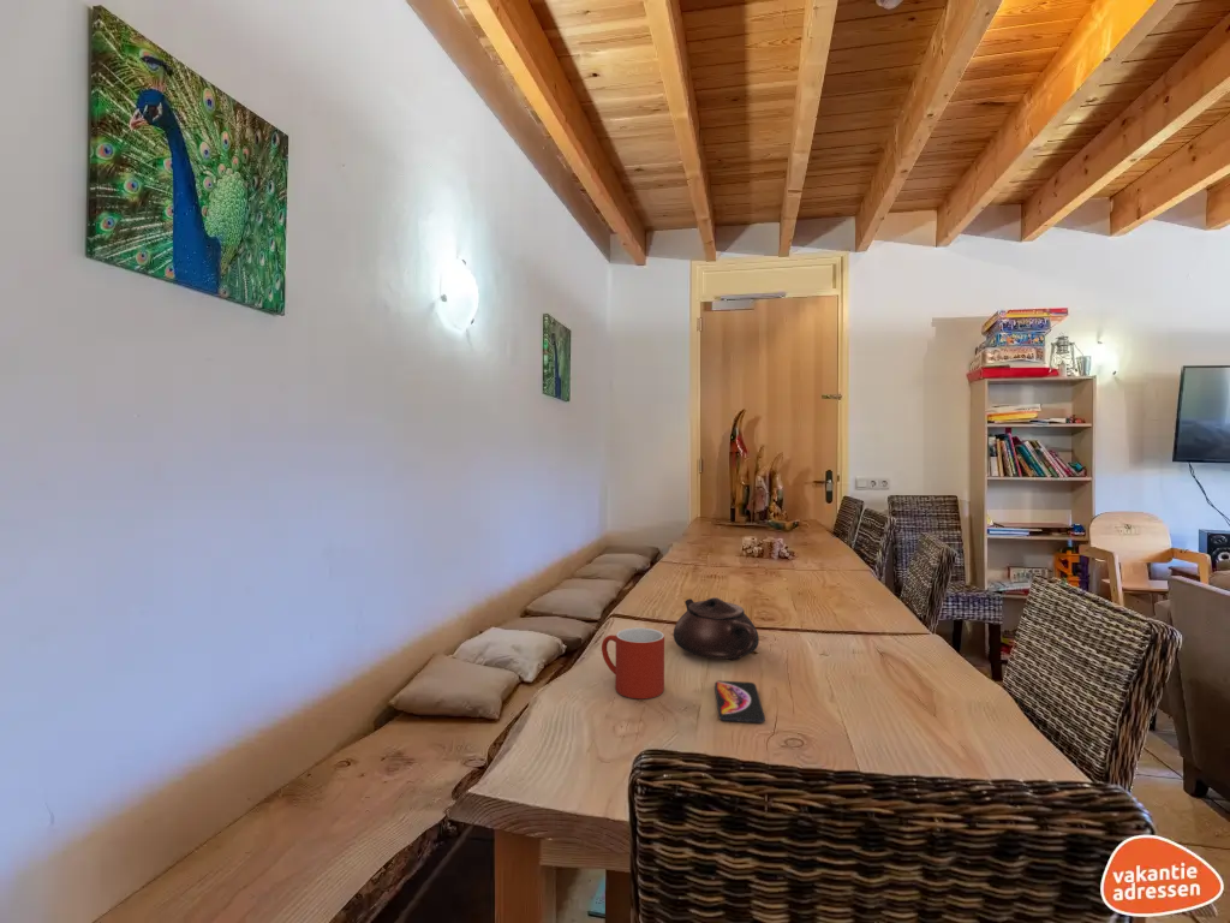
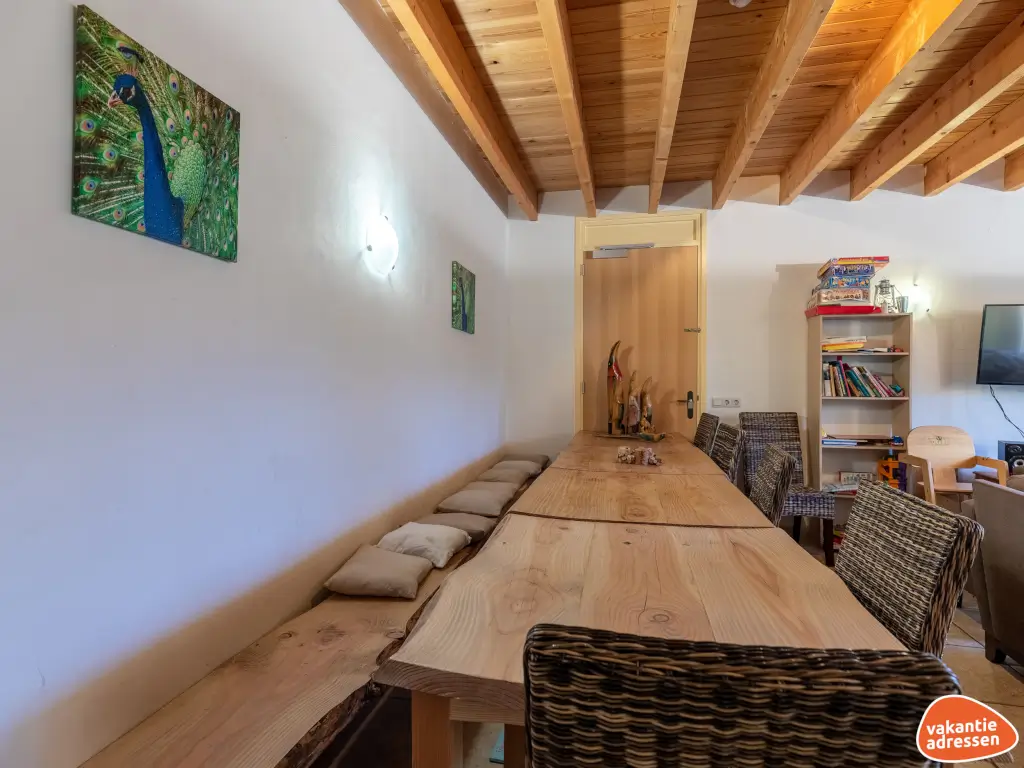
- mug (629, 660)
- teapot (715, 624)
- smartphone (738, 699)
